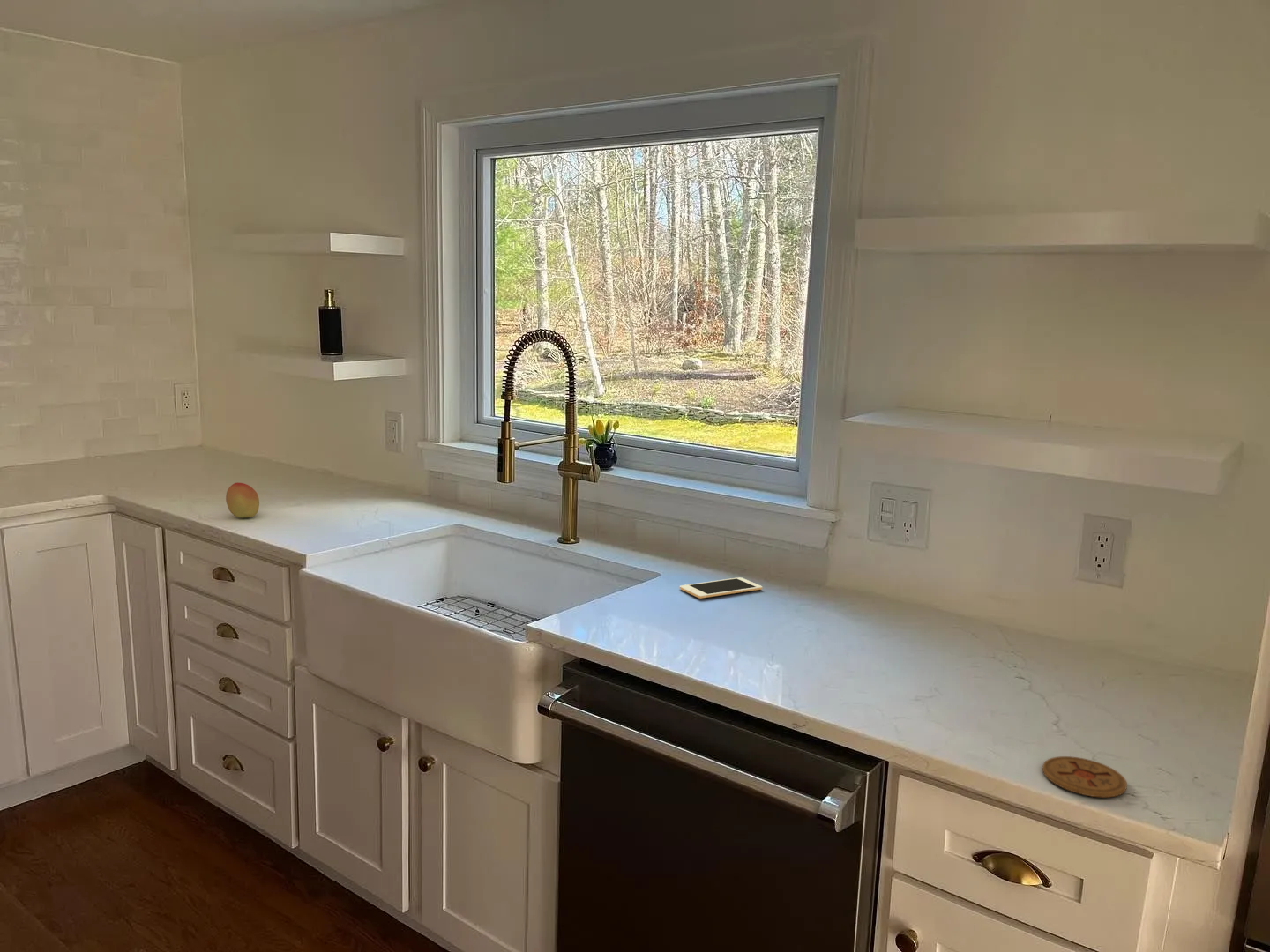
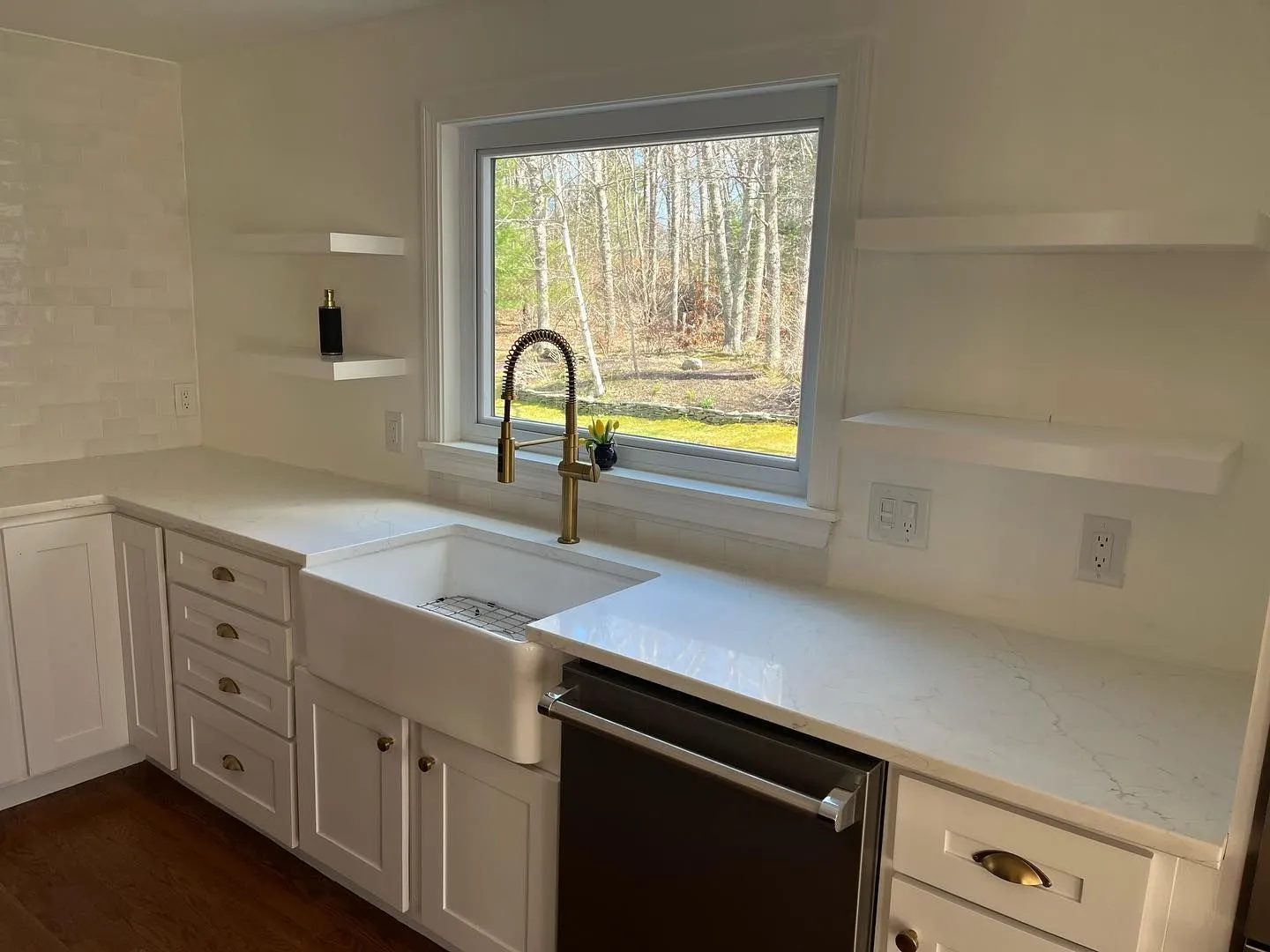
- coaster (1084, 776)
- fruit (242, 500)
- cell phone (721, 587)
